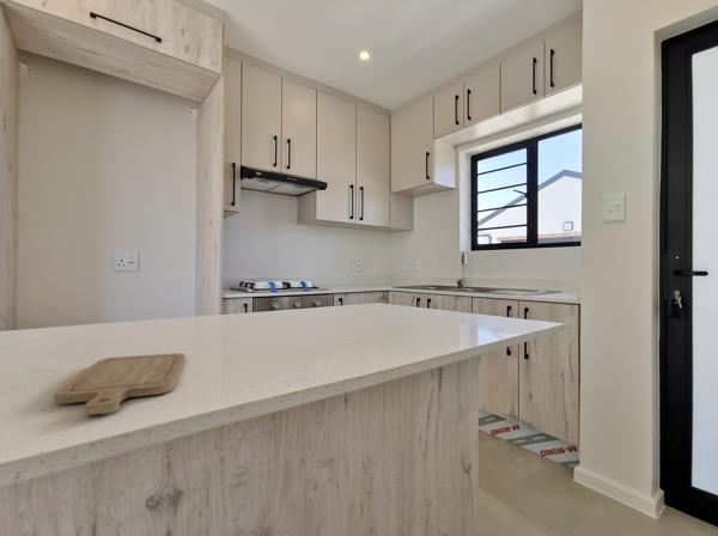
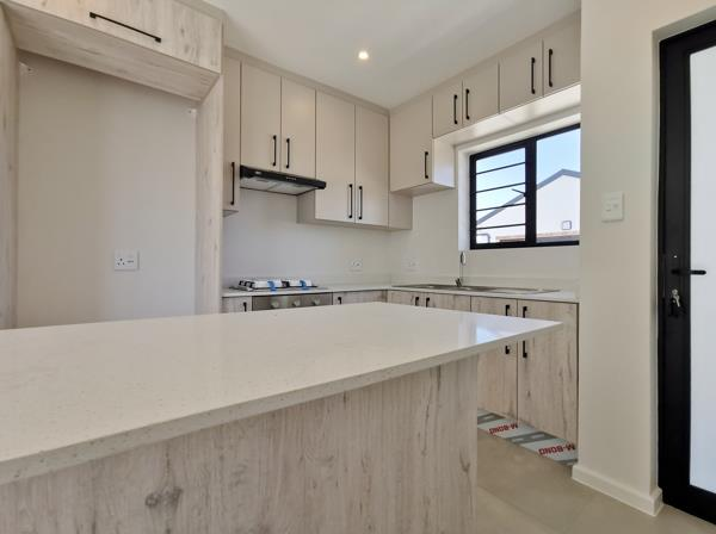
- chopping board (127, 378)
